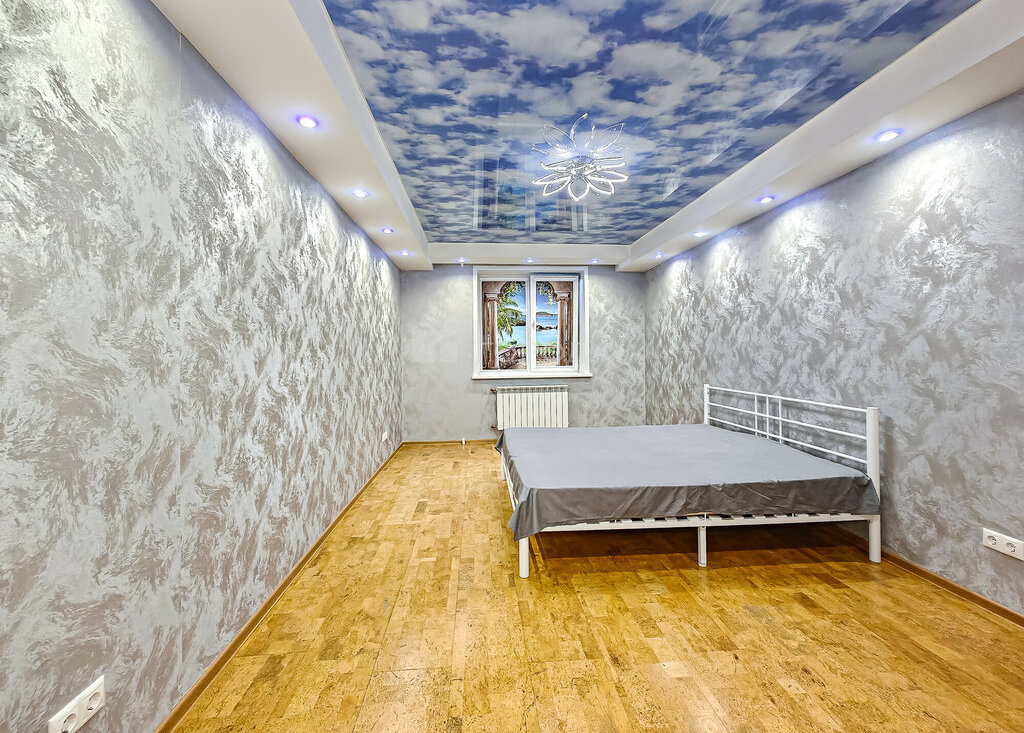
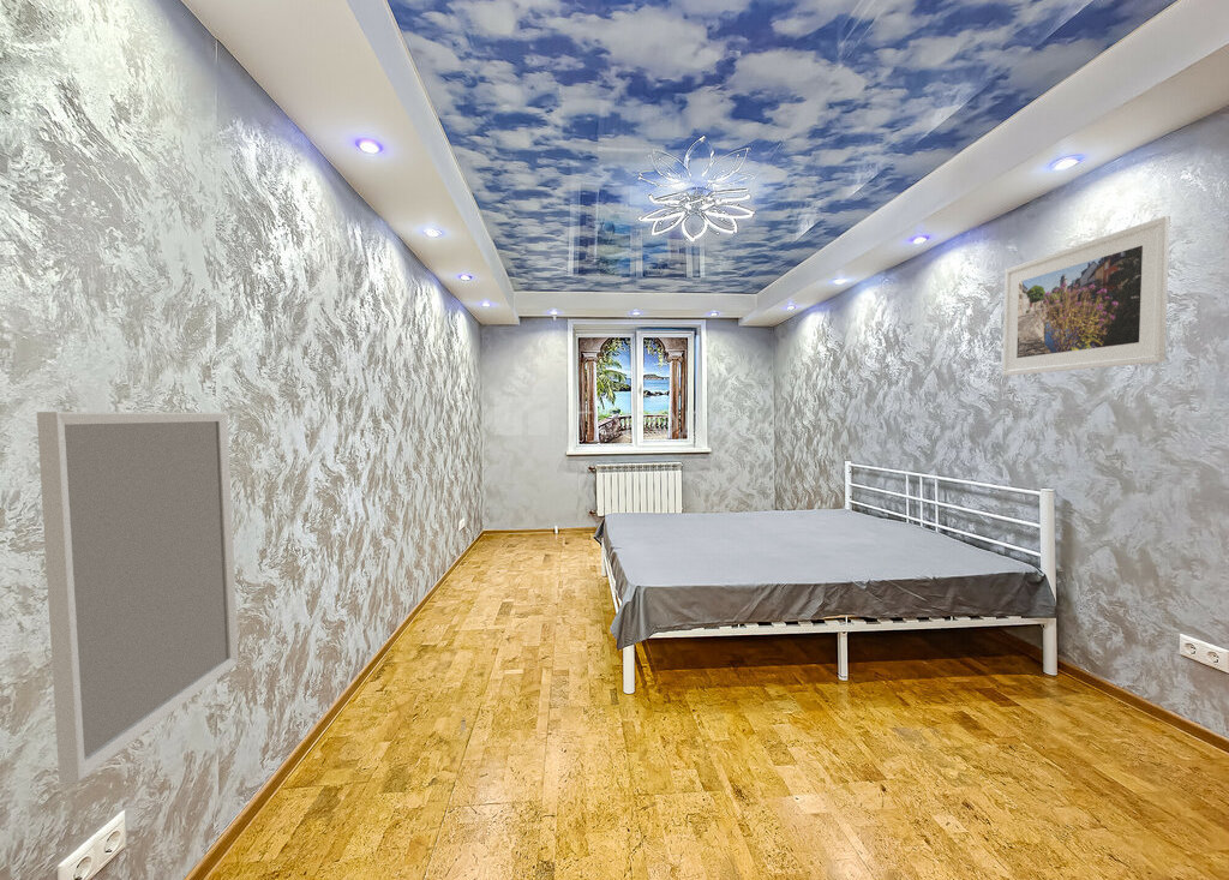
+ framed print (1073, 309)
+ home mirror (157, 563)
